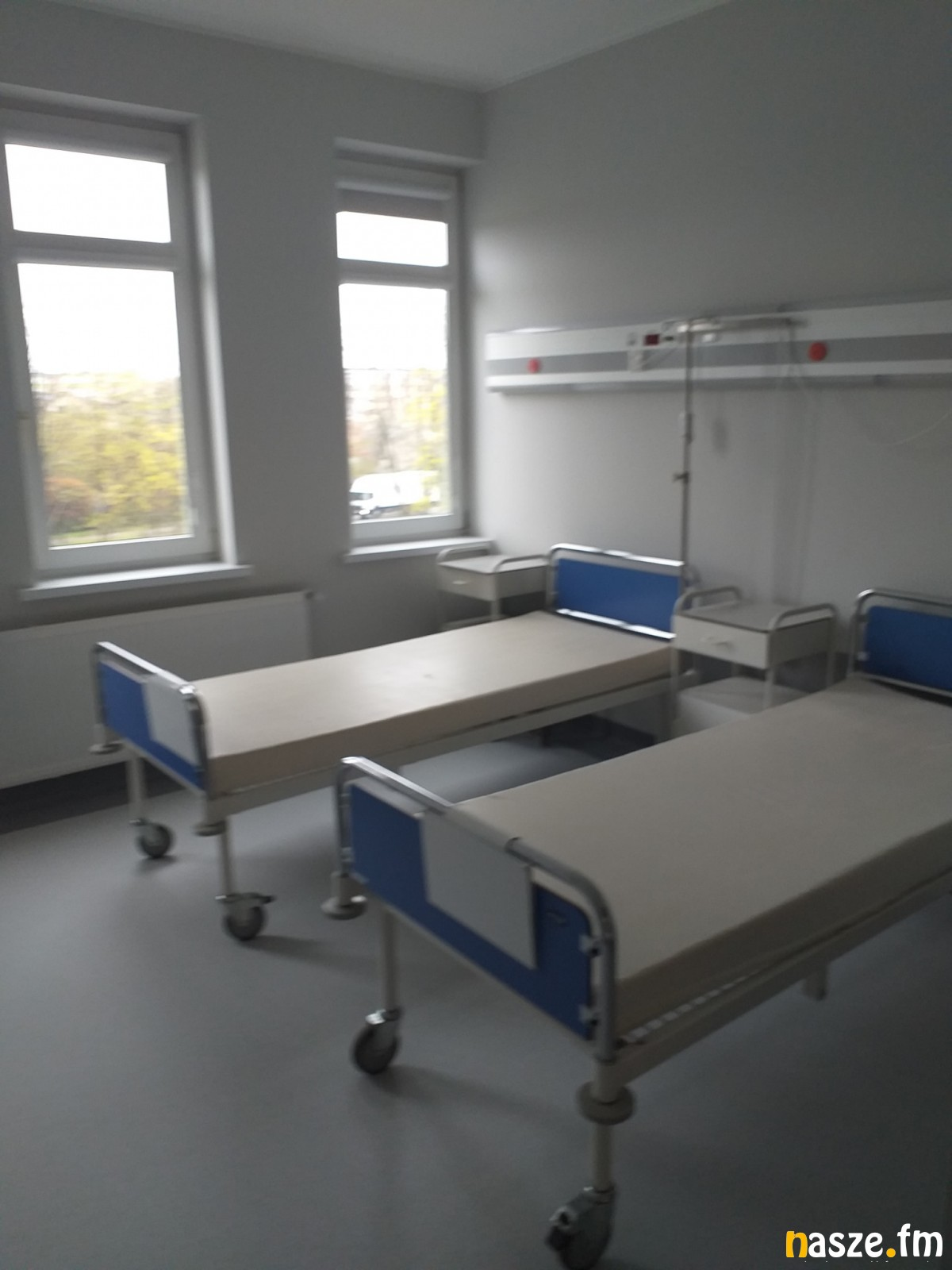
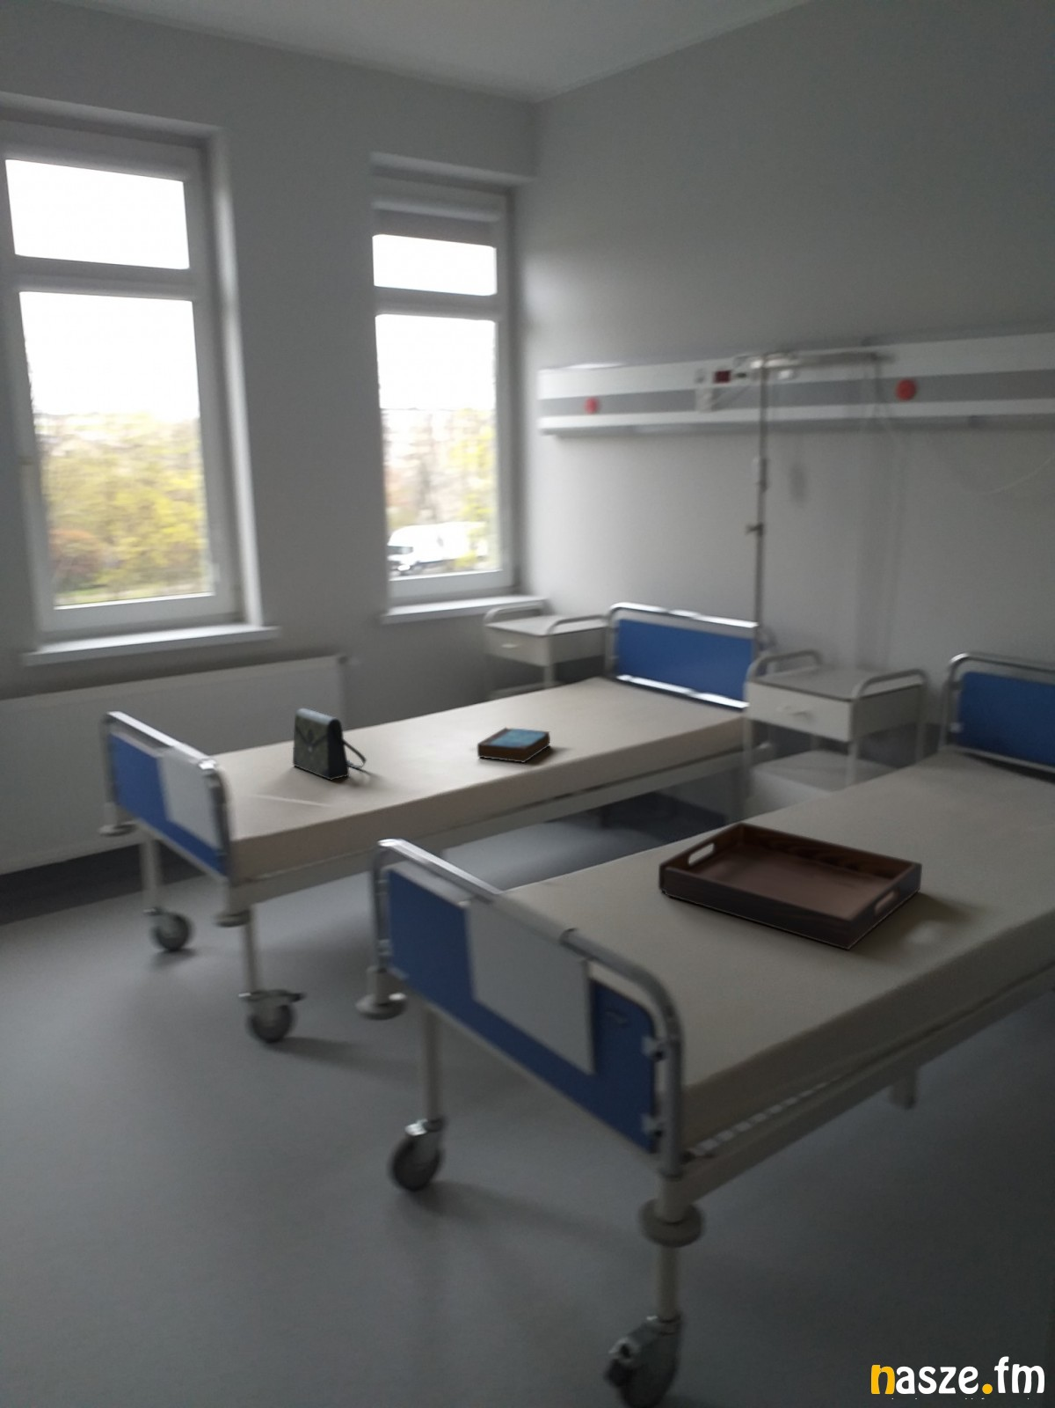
+ book (514, 744)
+ shoulder bag (326, 741)
+ serving tray (788, 877)
